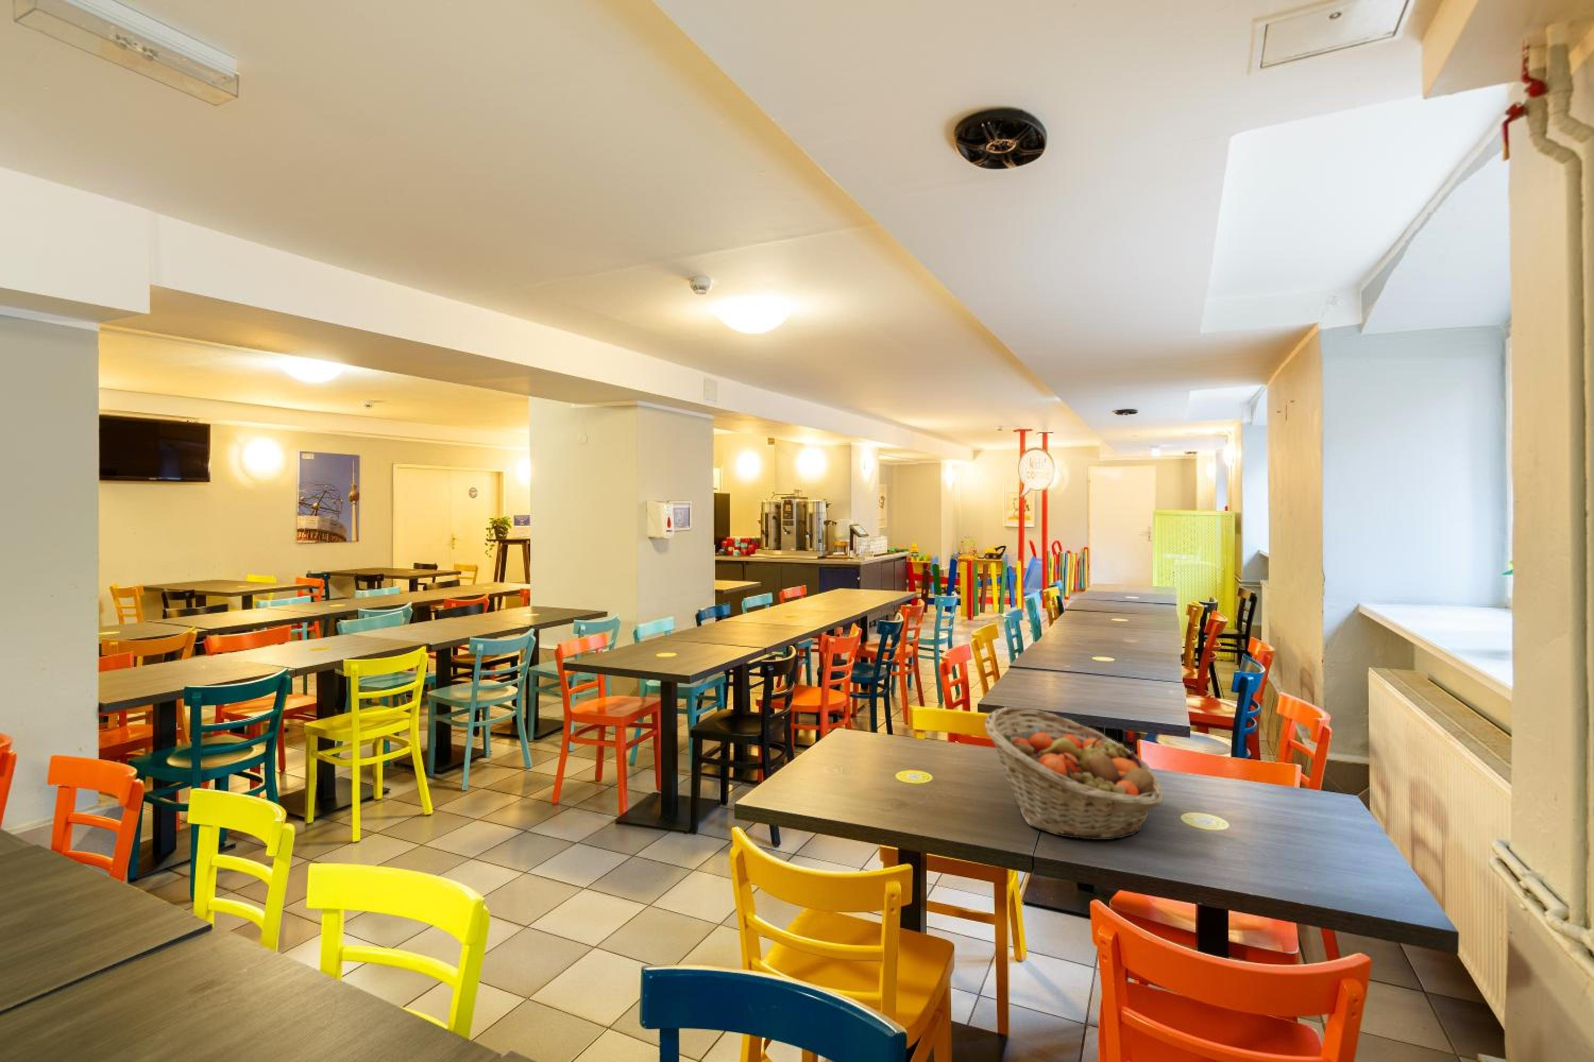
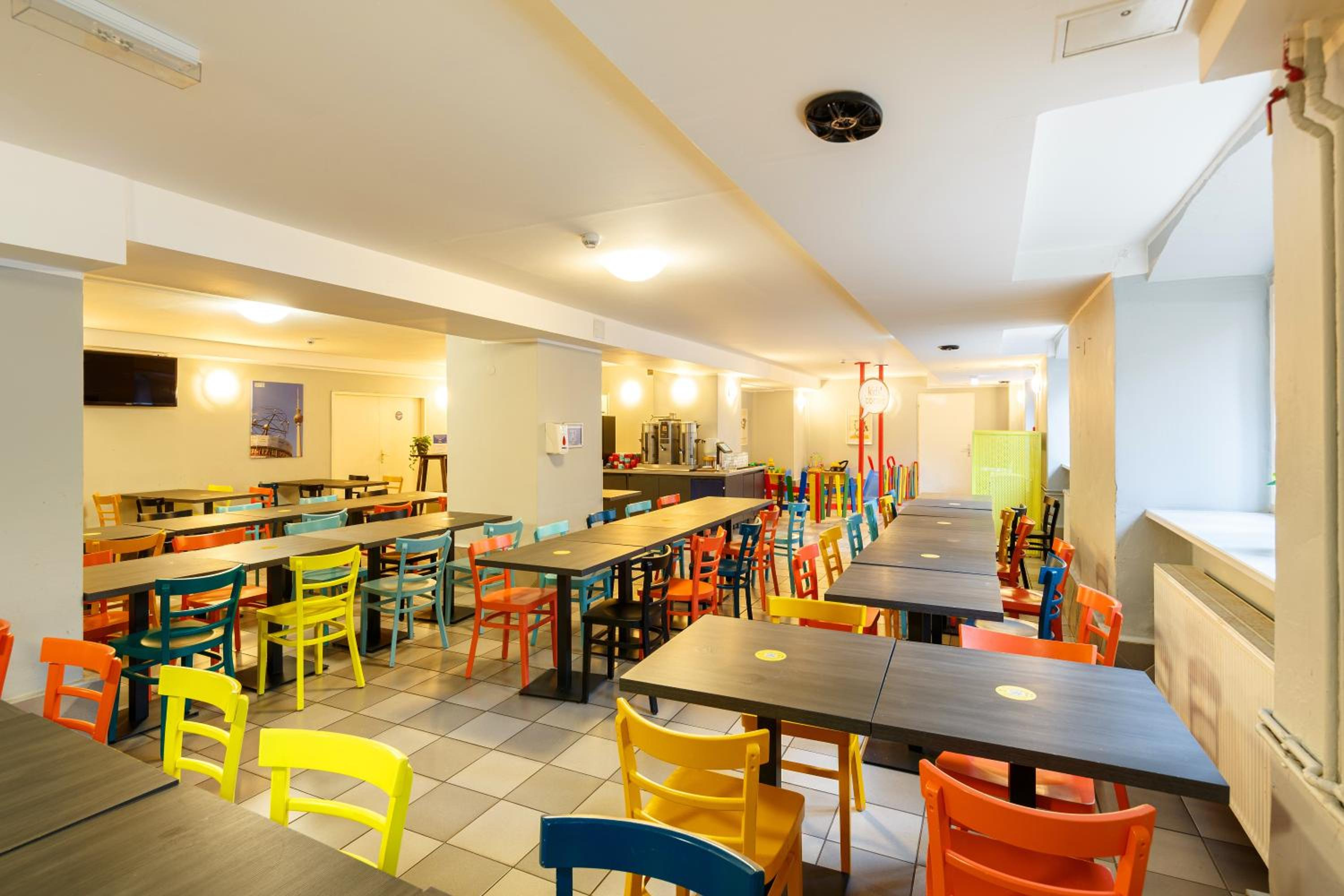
- fruit basket (1071, 766)
